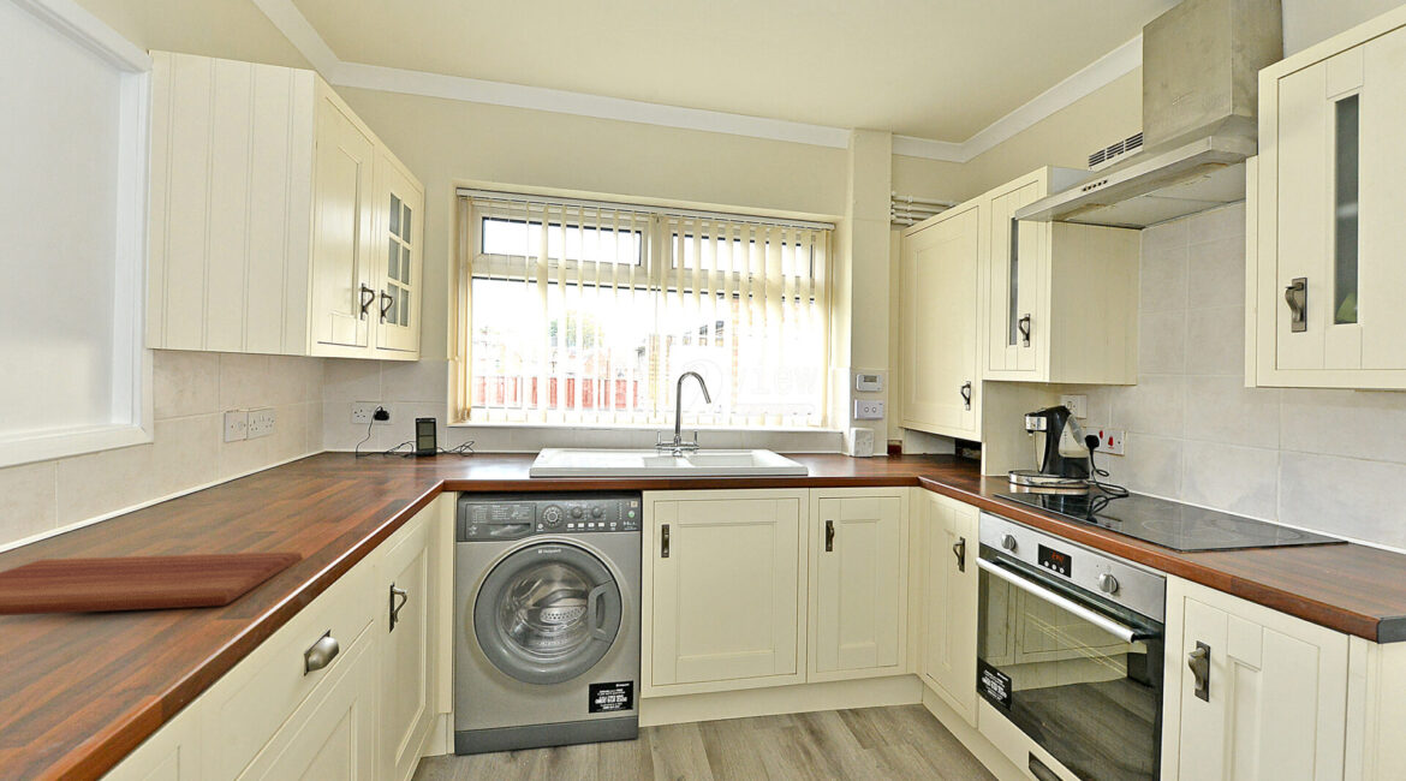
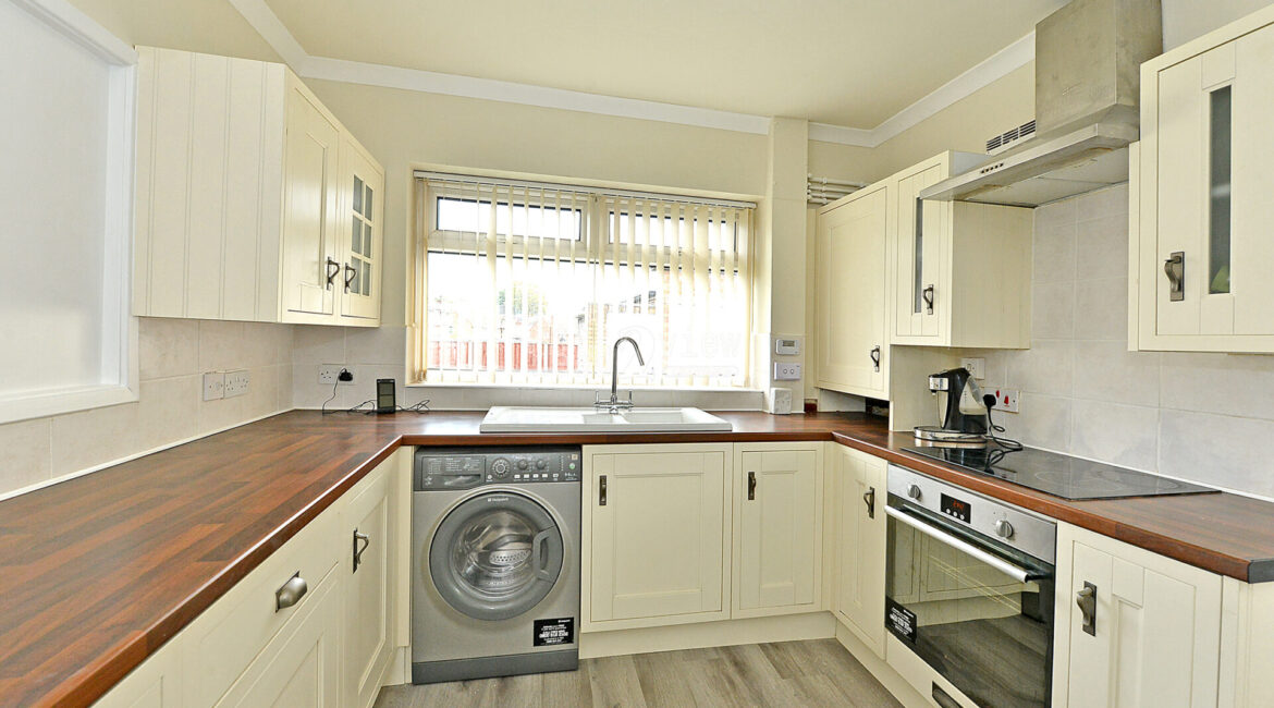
- cutting board (114, 580)
